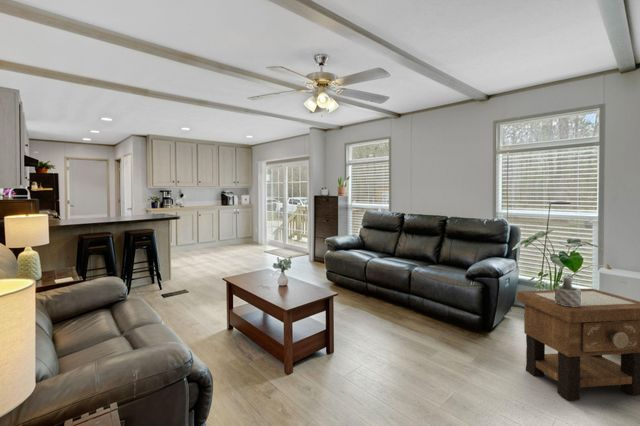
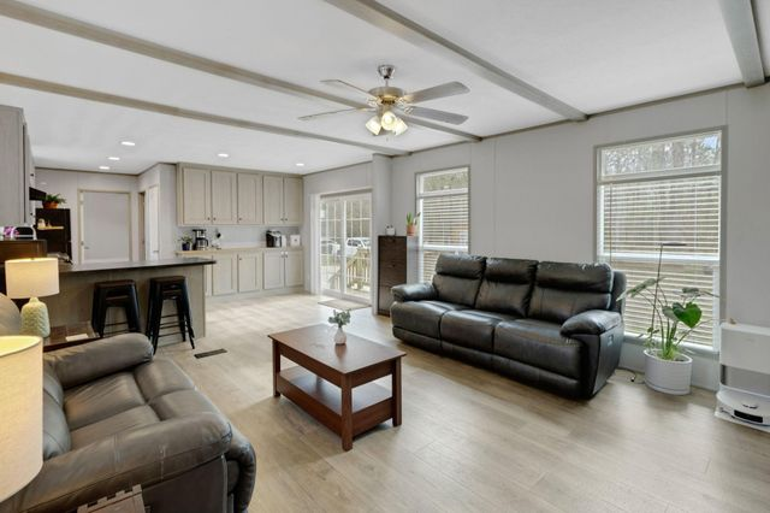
- succulent plant (567, 290)
- side table (584, 341)
